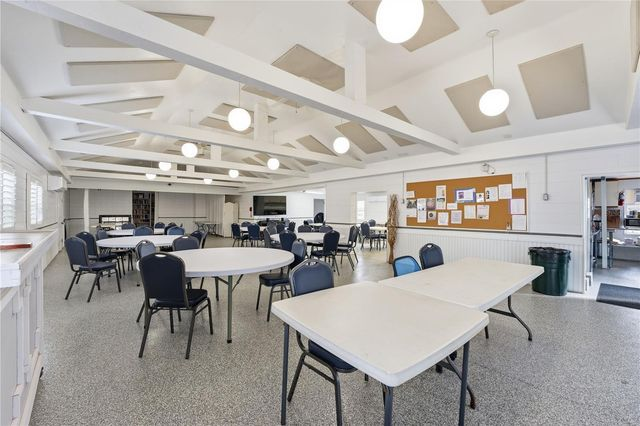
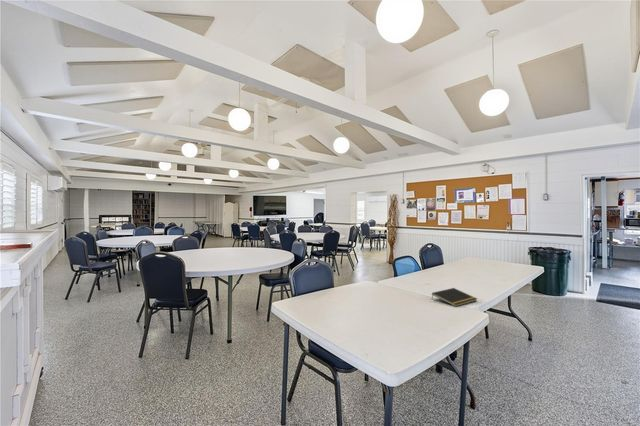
+ notepad (454, 296)
